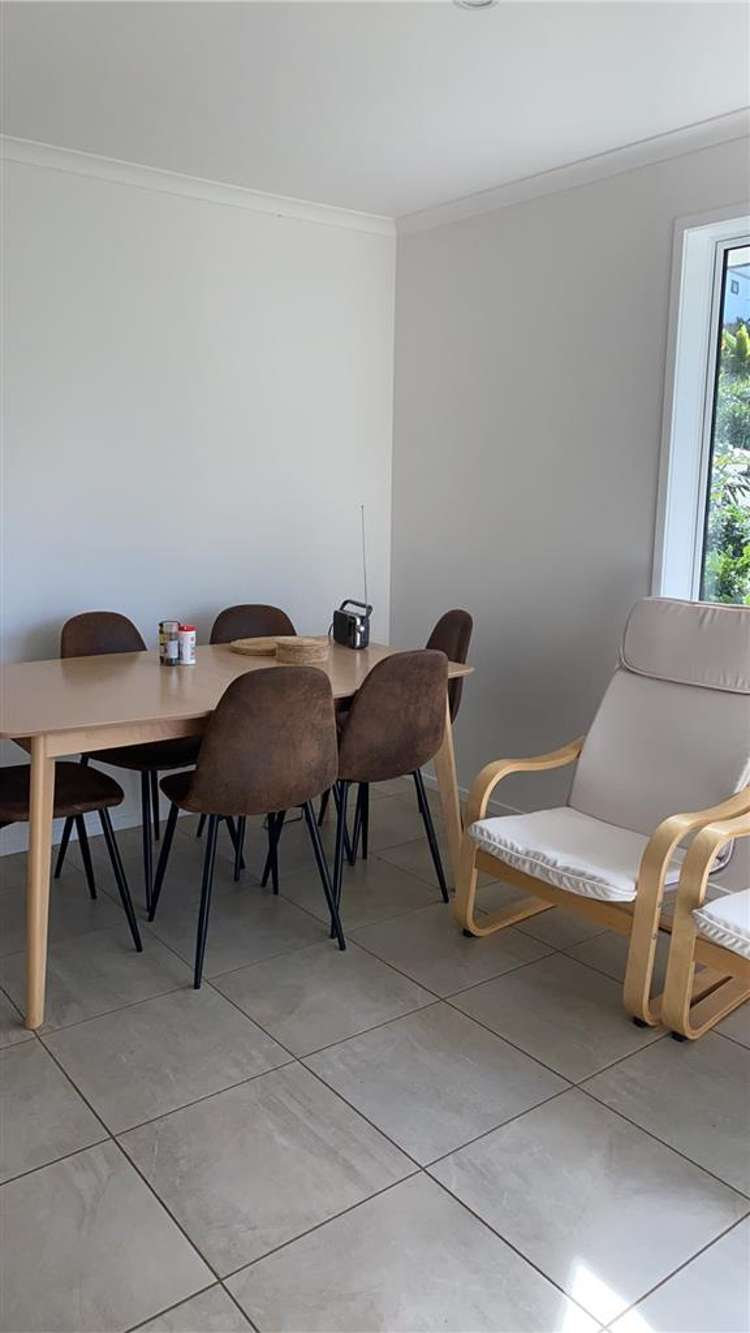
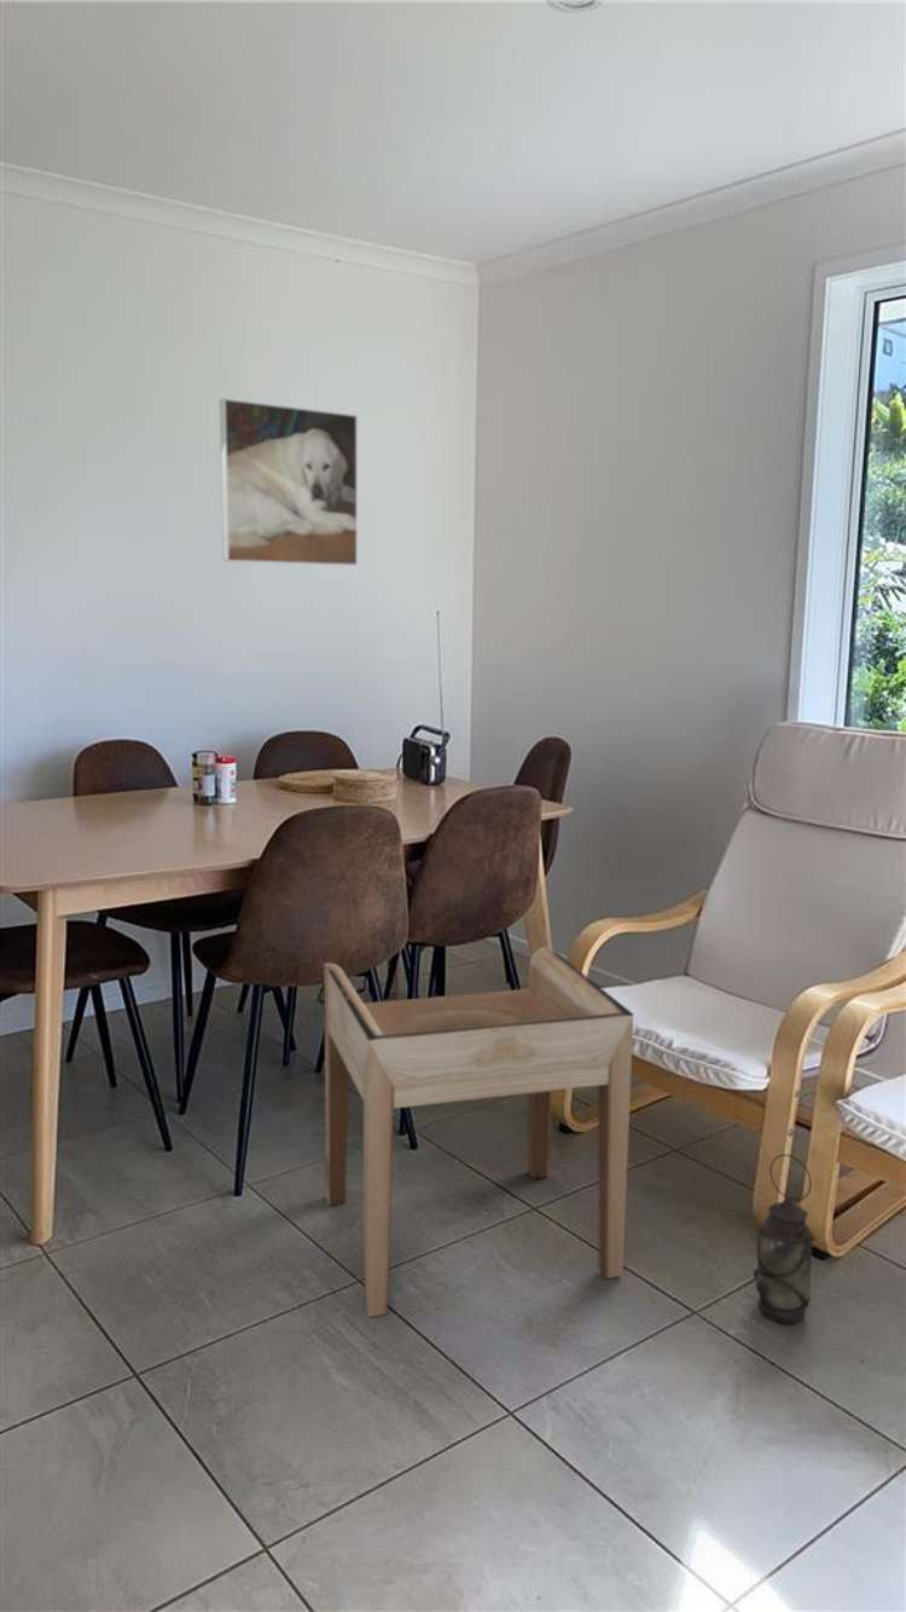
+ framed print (291, 486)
+ lantern (785, 1235)
+ side table (467, 1099)
